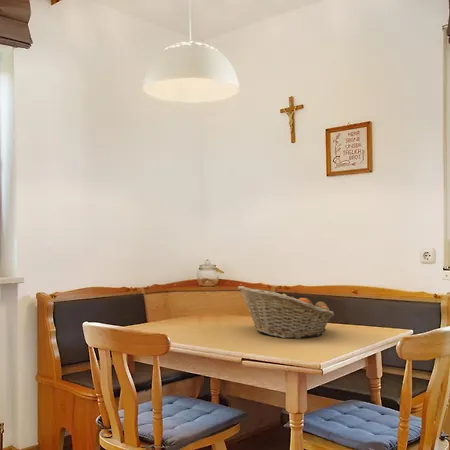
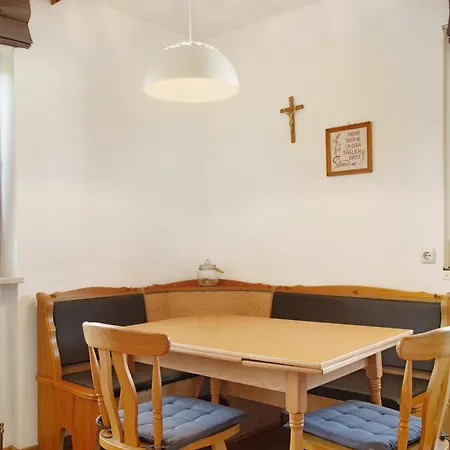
- fruit basket (284, 309)
